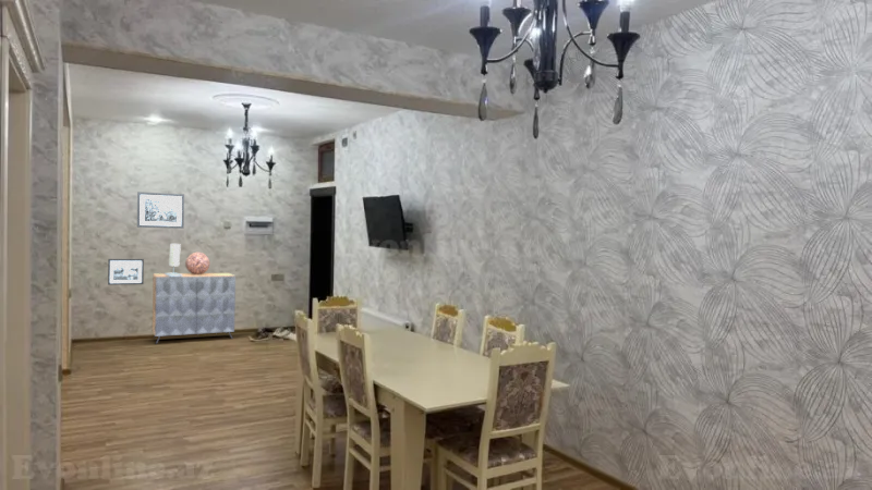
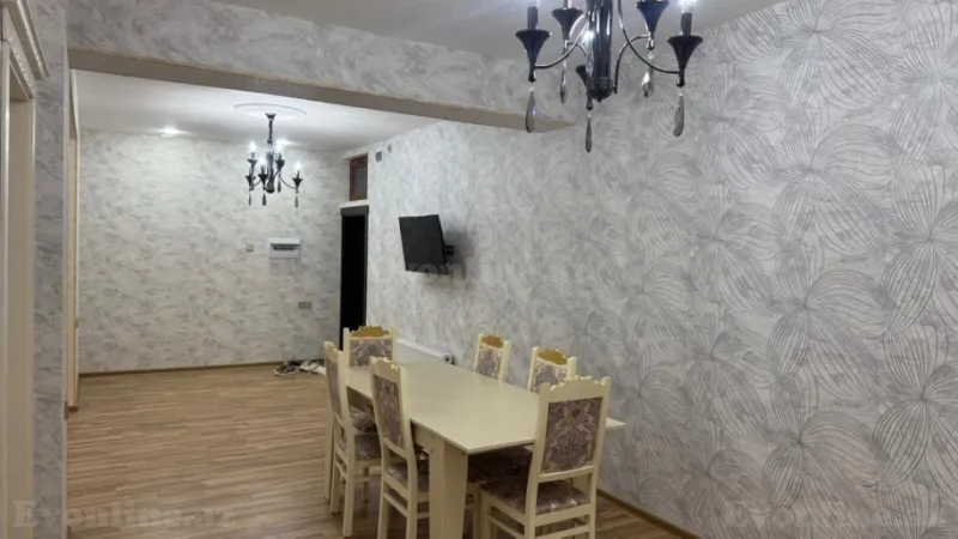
- dresser (194, 306)
- table lamp (173, 260)
- wall art (160, 210)
- decorative sphere (197, 262)
- picture frame (125, 271)
